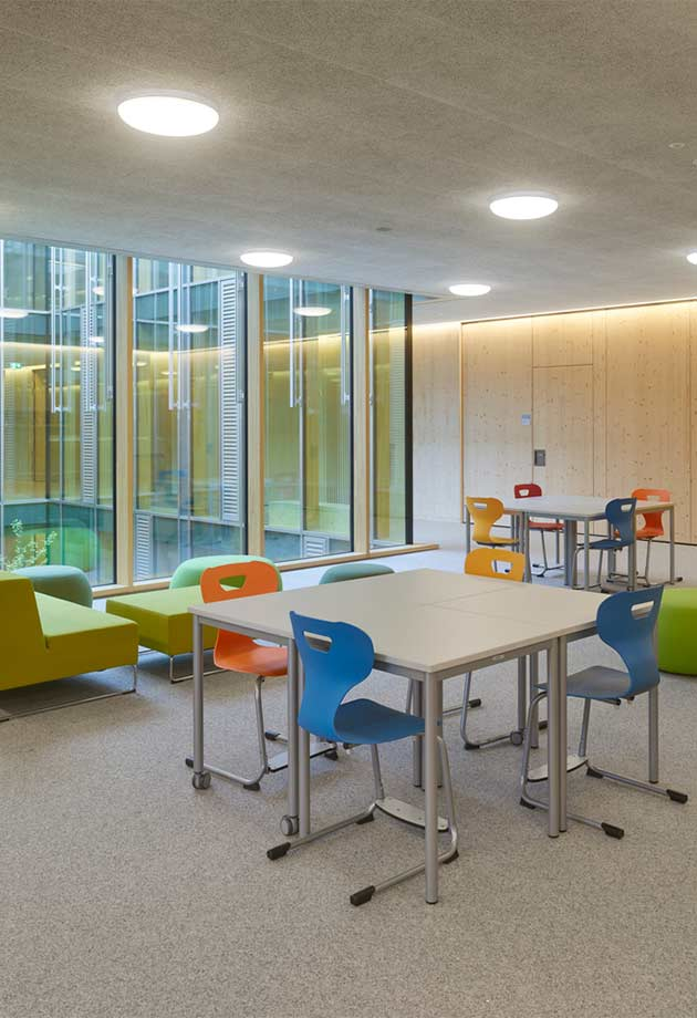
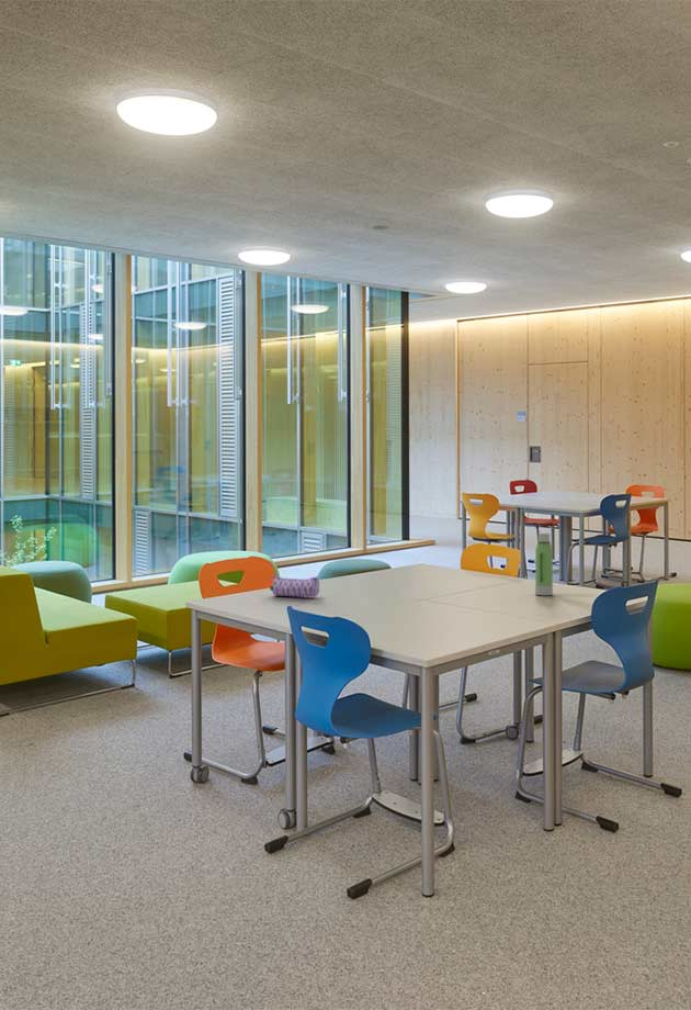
+ pencil case (295, 585)
+ water bottle (543, 563)
